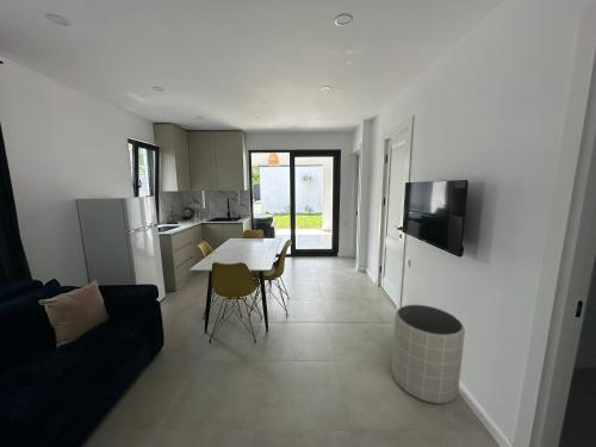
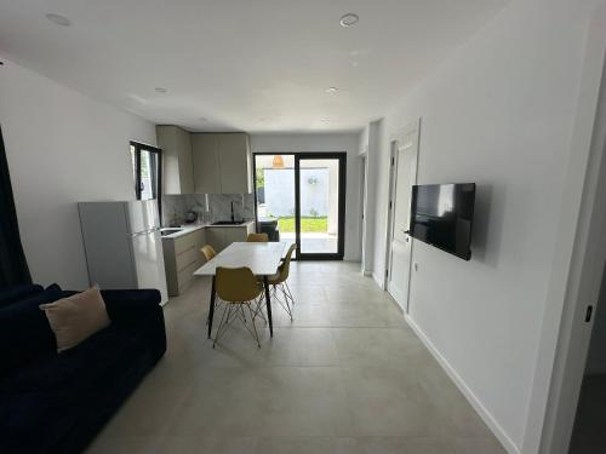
- trash can (426, 349)
